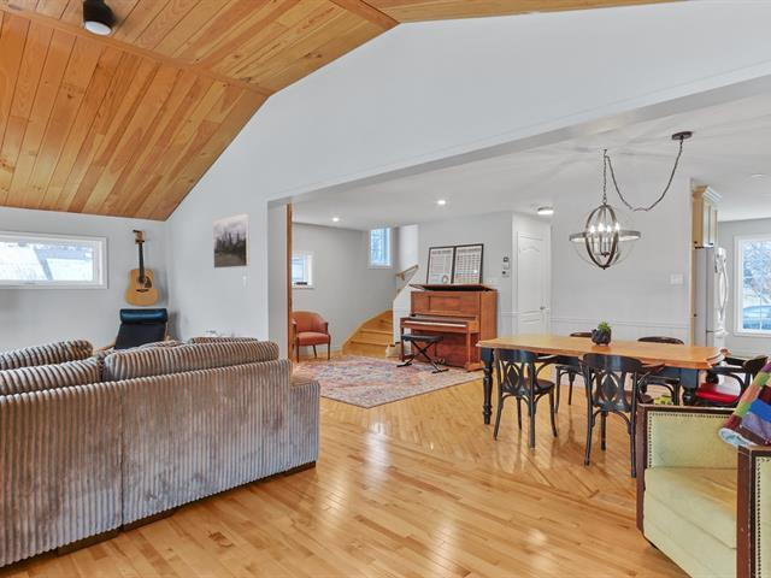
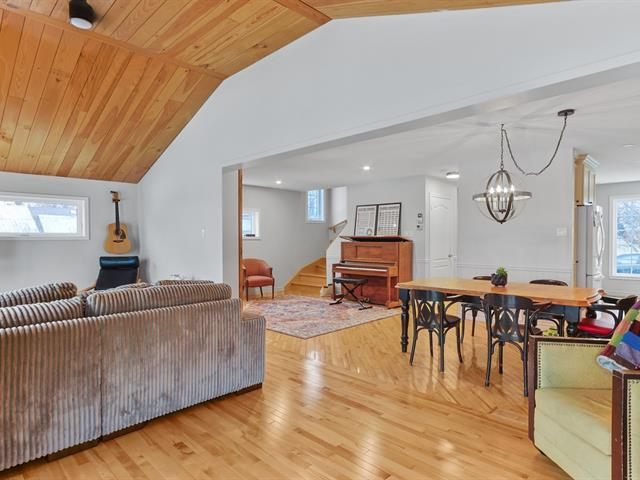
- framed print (230, 242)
